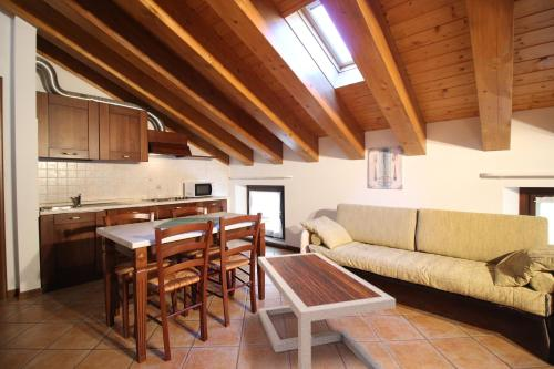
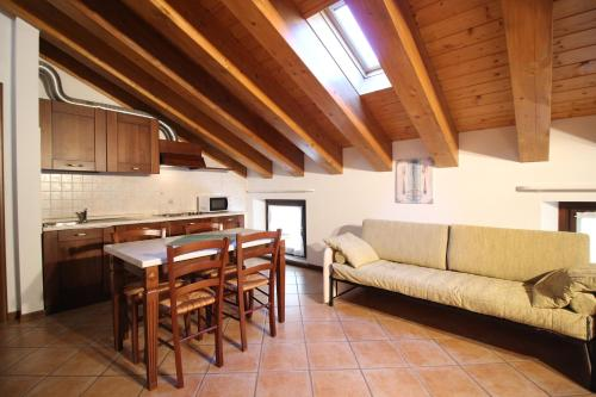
- coffee table (311, 308)
